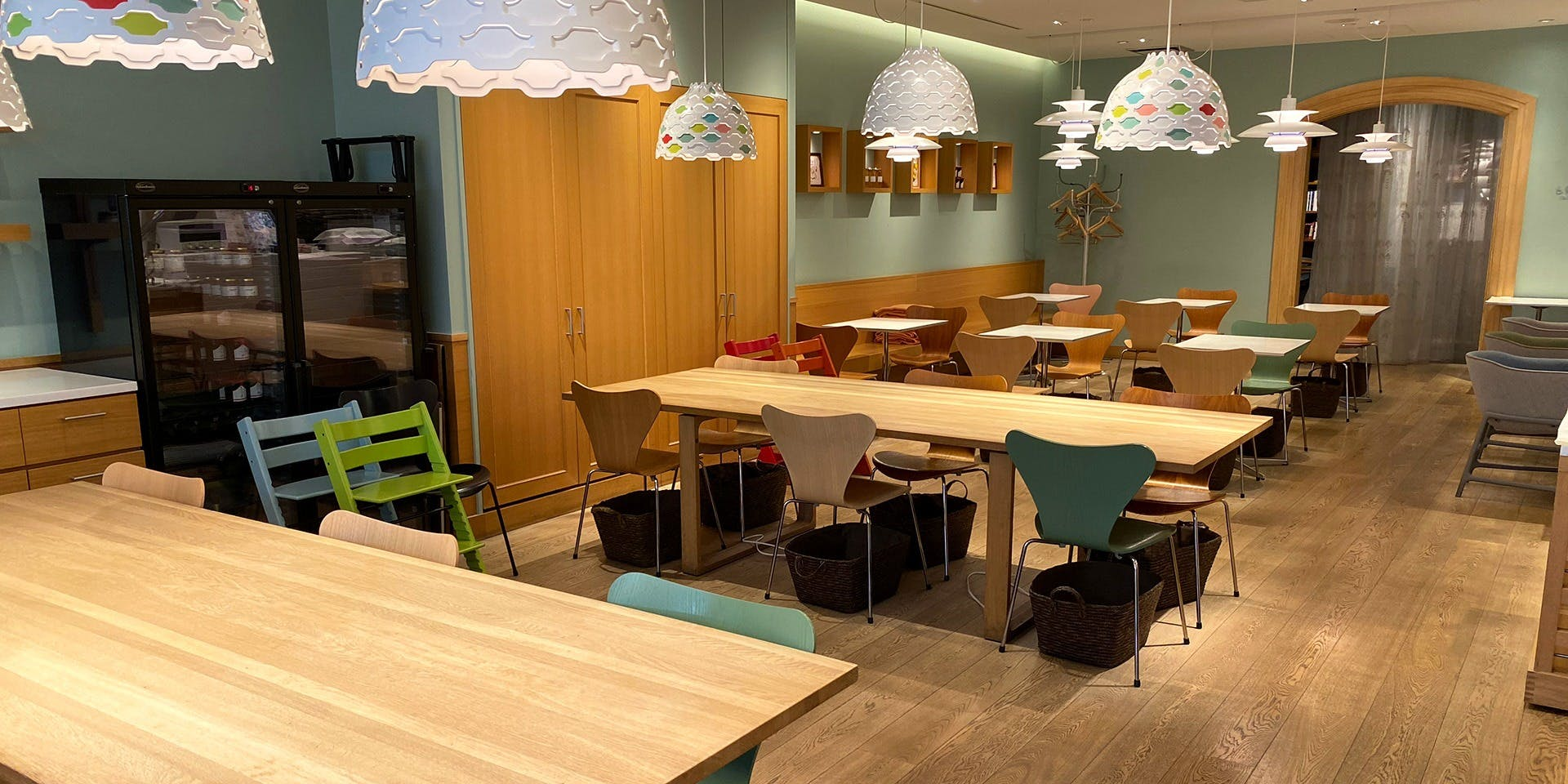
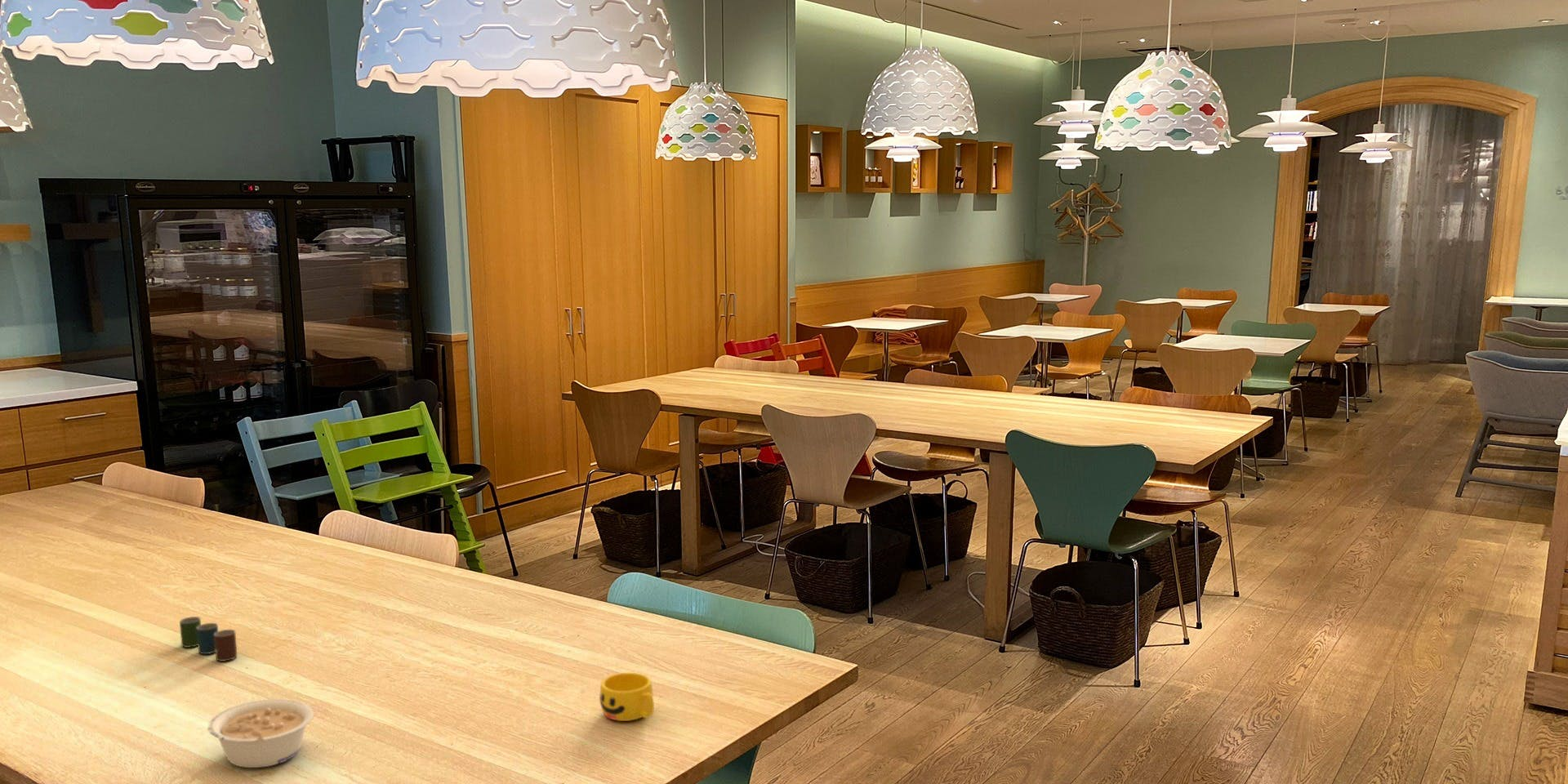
+ cup (631, 699)
+ legume (265, 733)
+ cup (205, 630)
